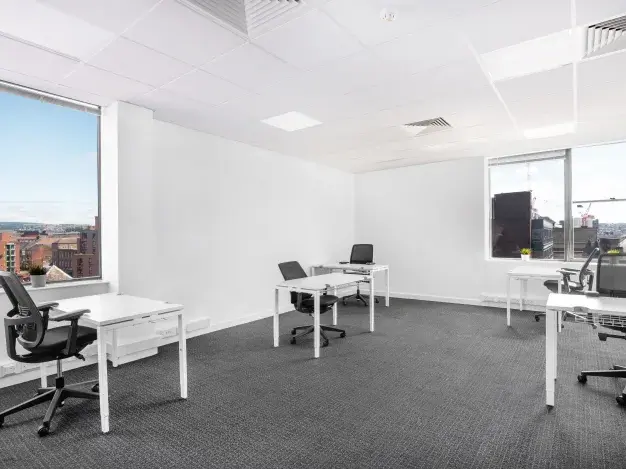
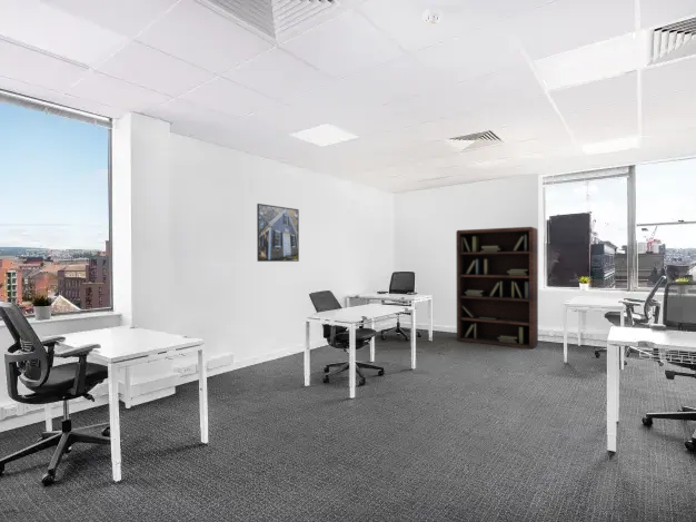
+ bookcase (496, 285)
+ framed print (279, 234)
